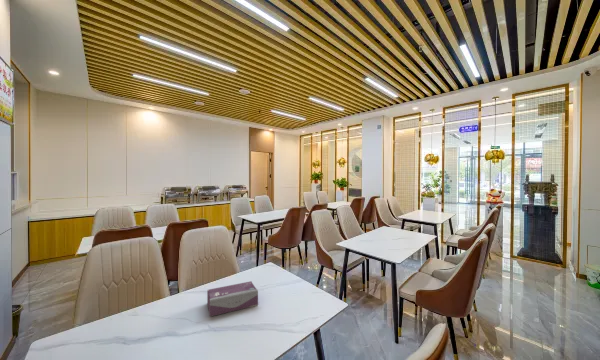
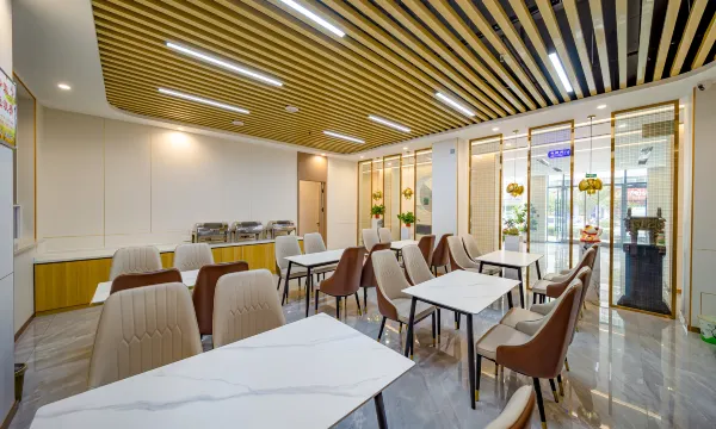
- tissue box (232, 296)
